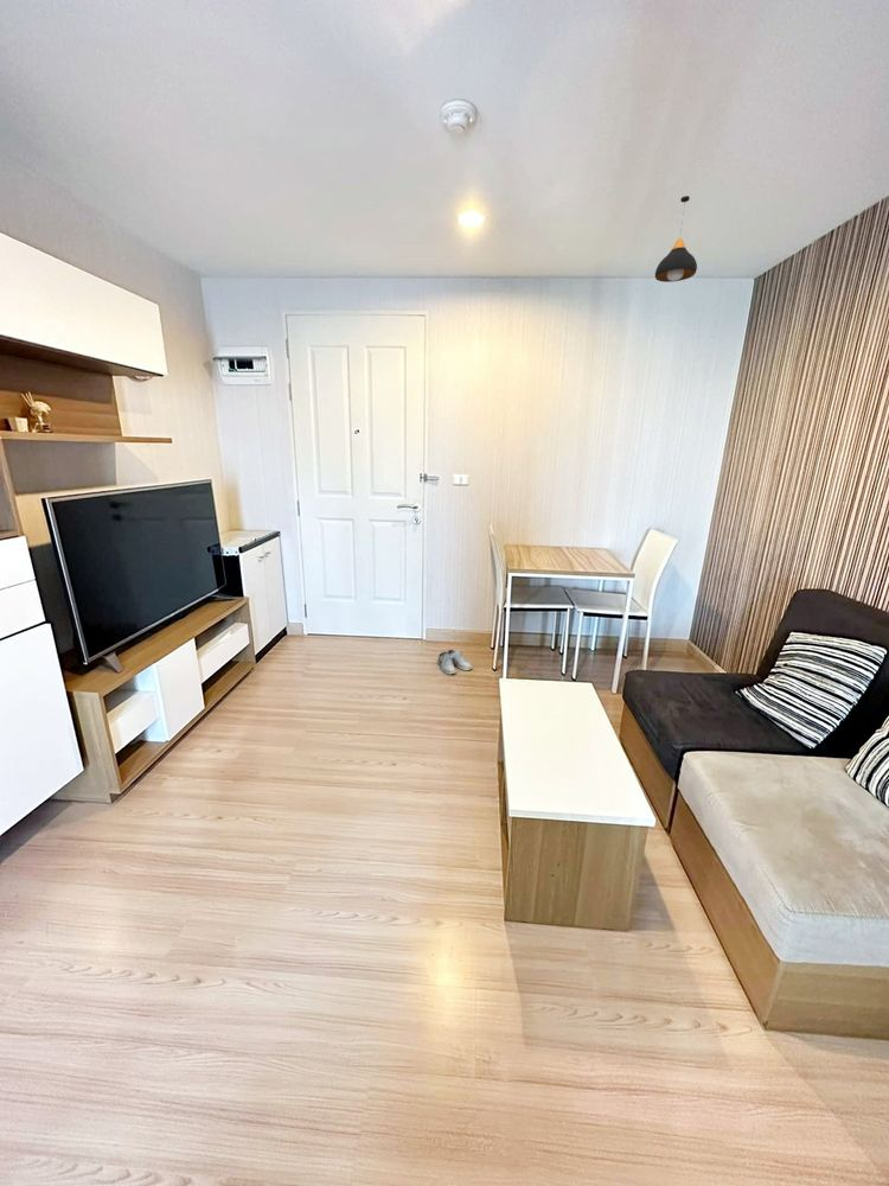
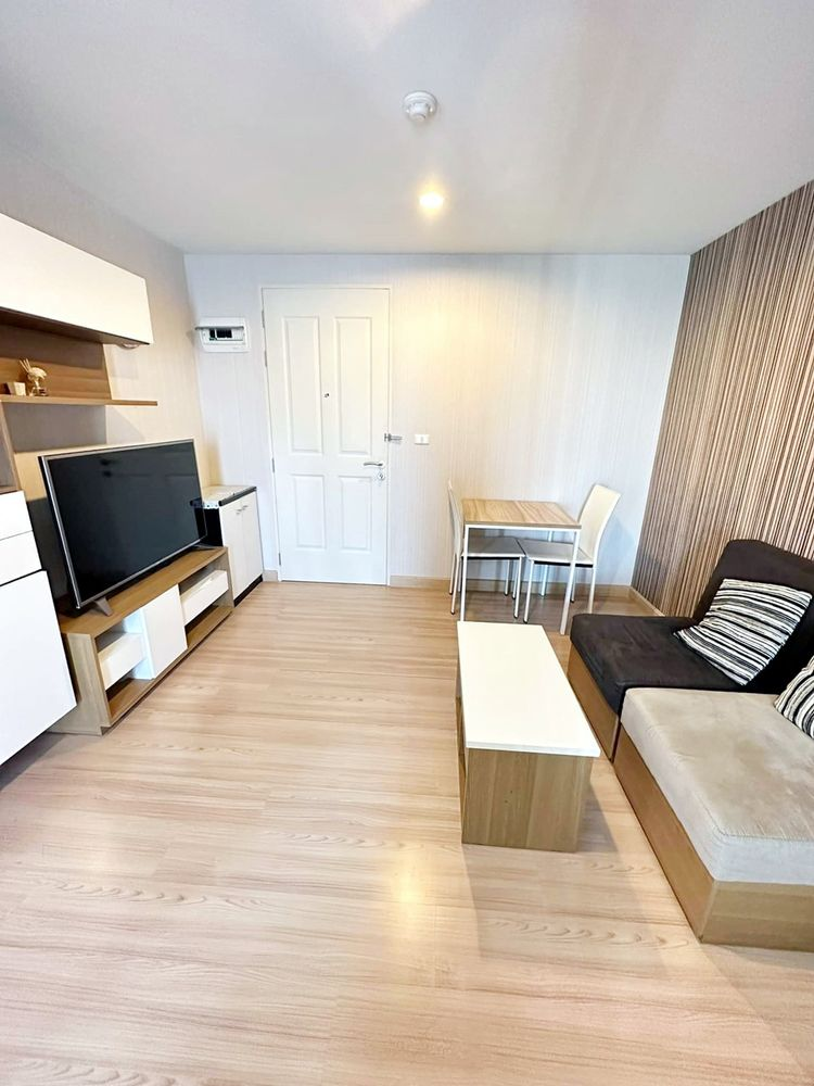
- shoe (454, 659)
- pendant light (679, 240)
